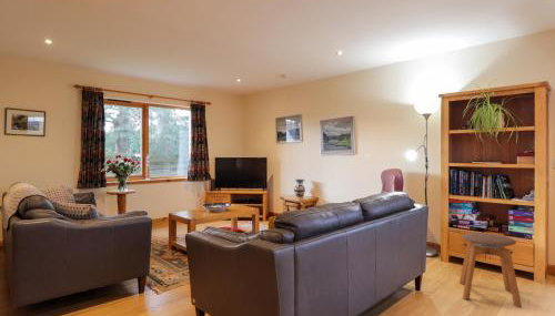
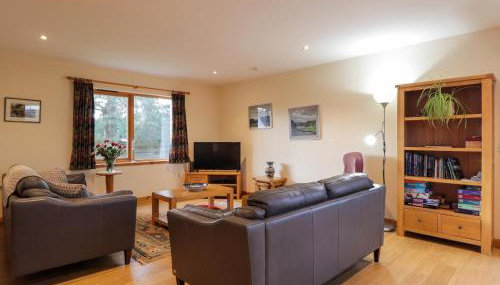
- stool (487, 254)
